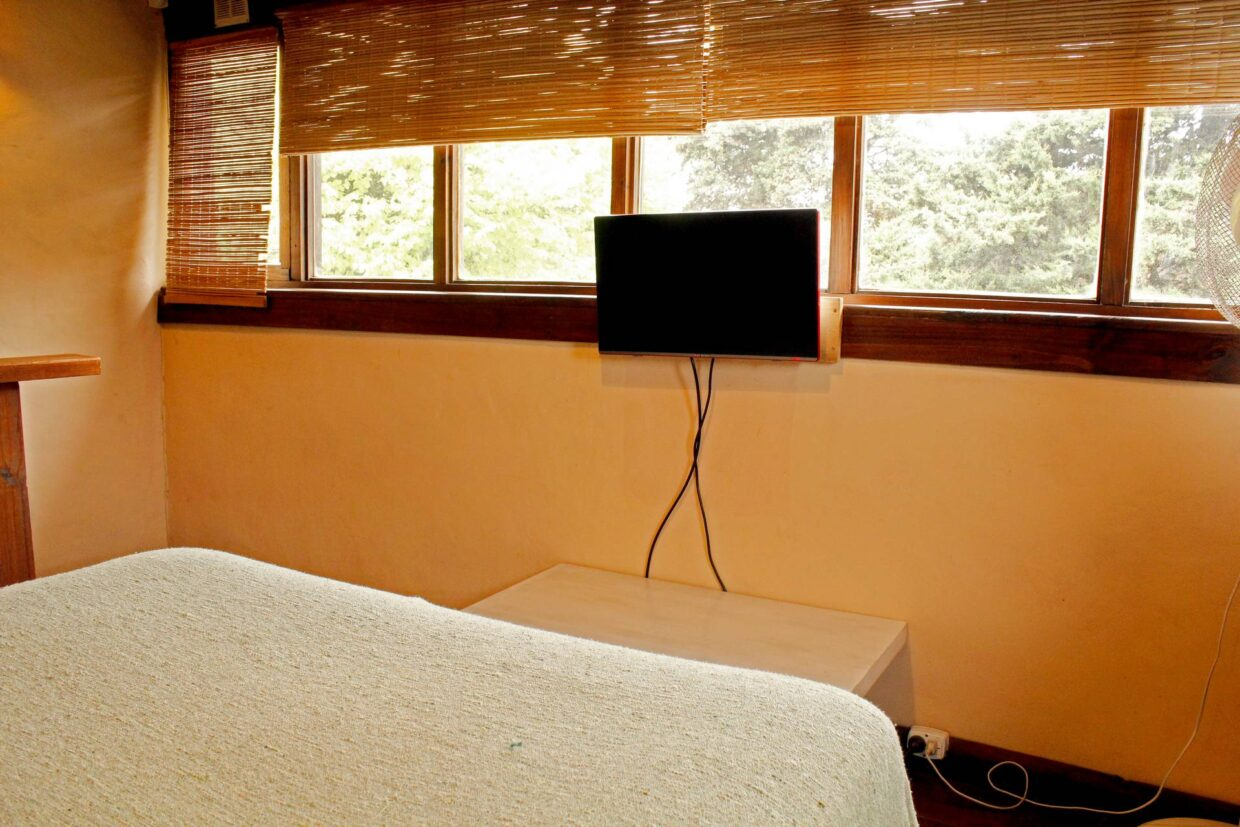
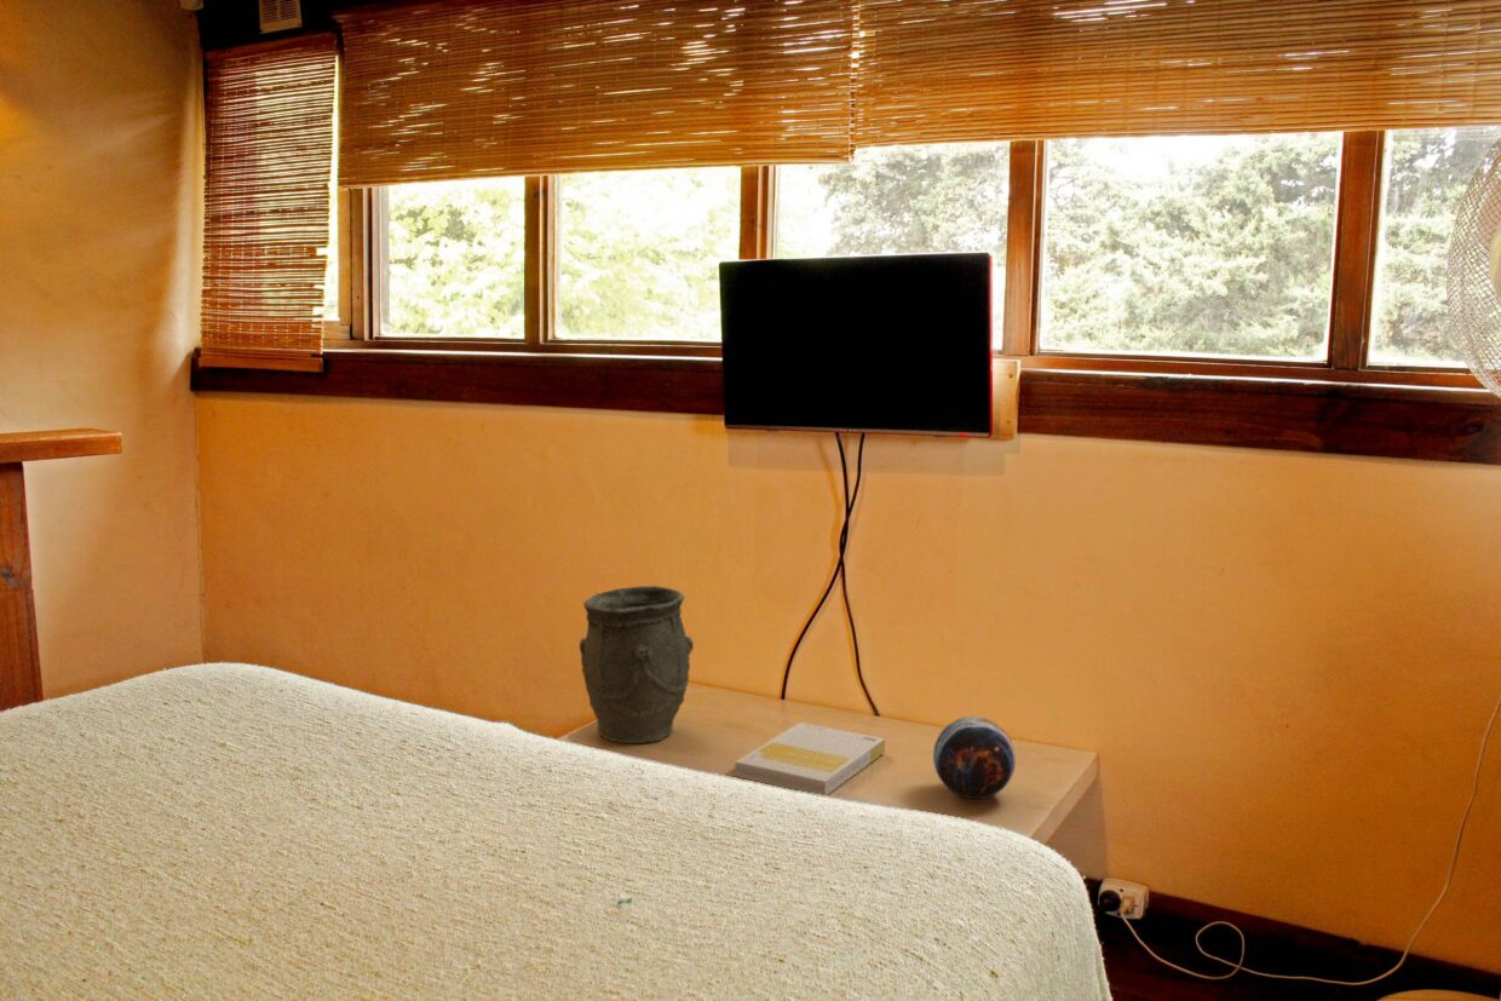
+ vase (637, 663)
+ book (811, 756)
+ decorative orb (973, 756)
